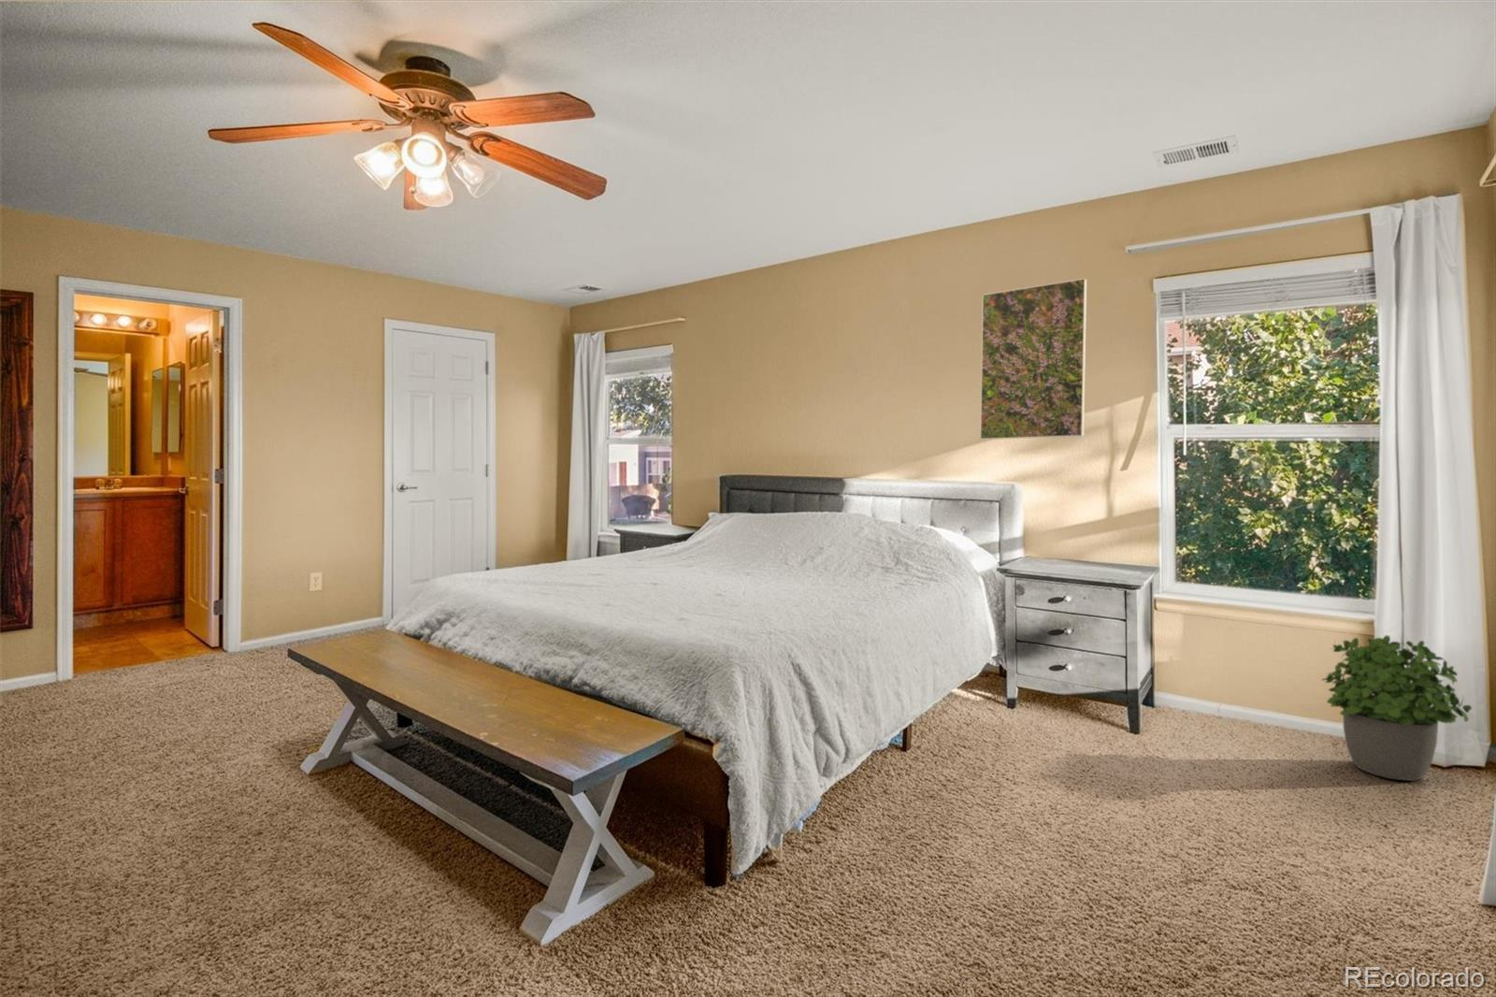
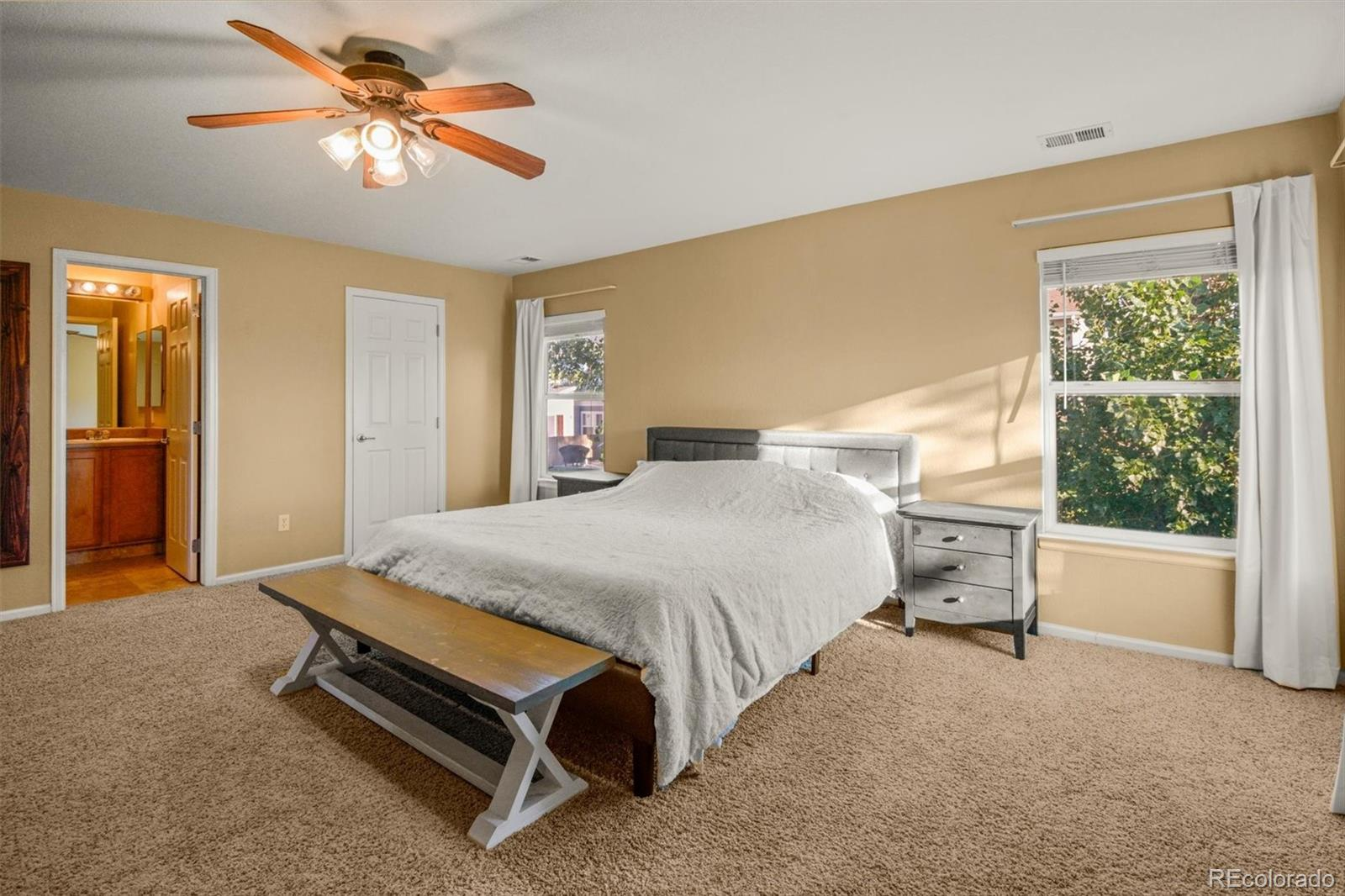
- potted plant (1390, 703)
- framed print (1030, 362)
